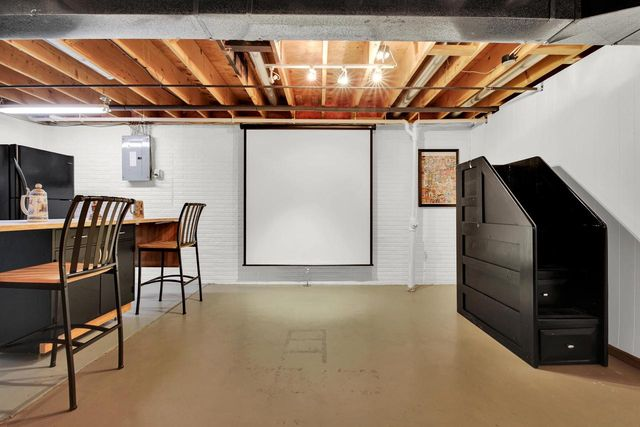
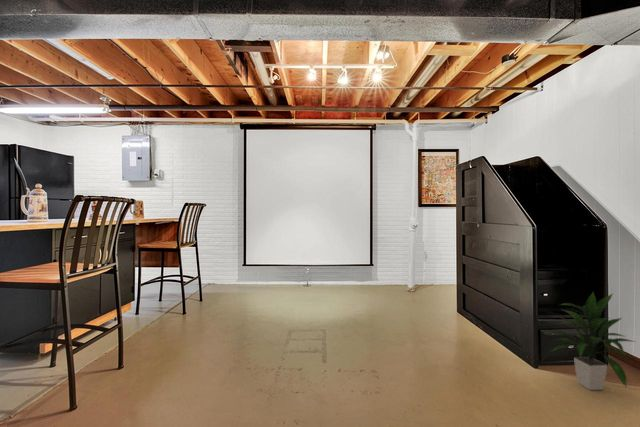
+ indoor plant (591, 340)
